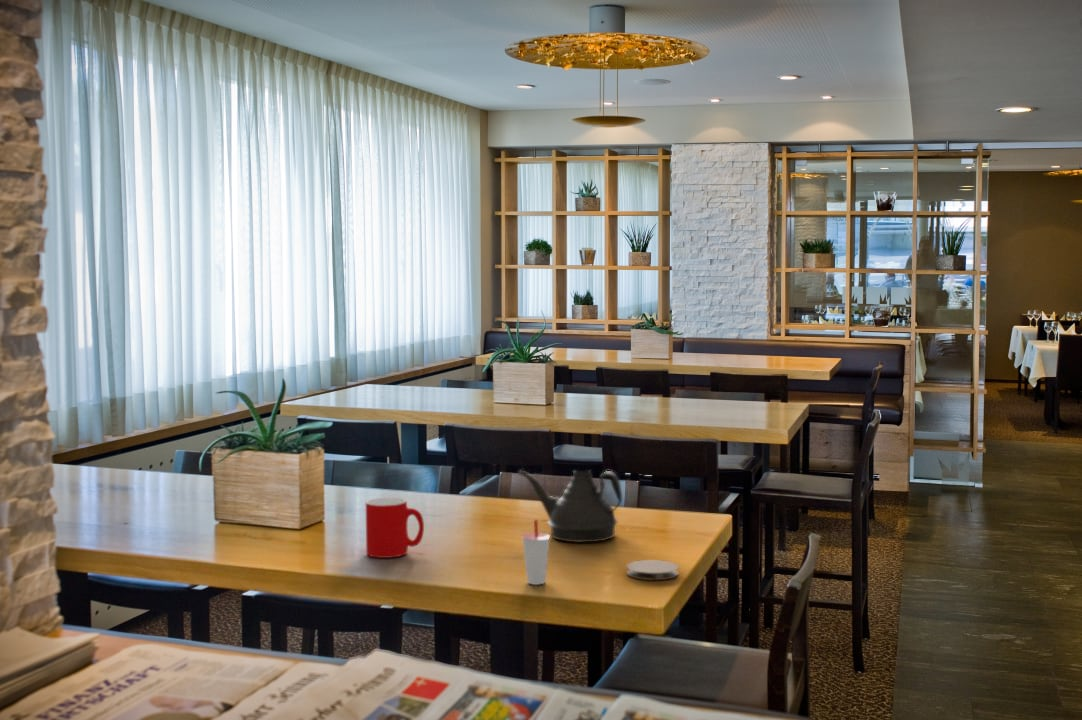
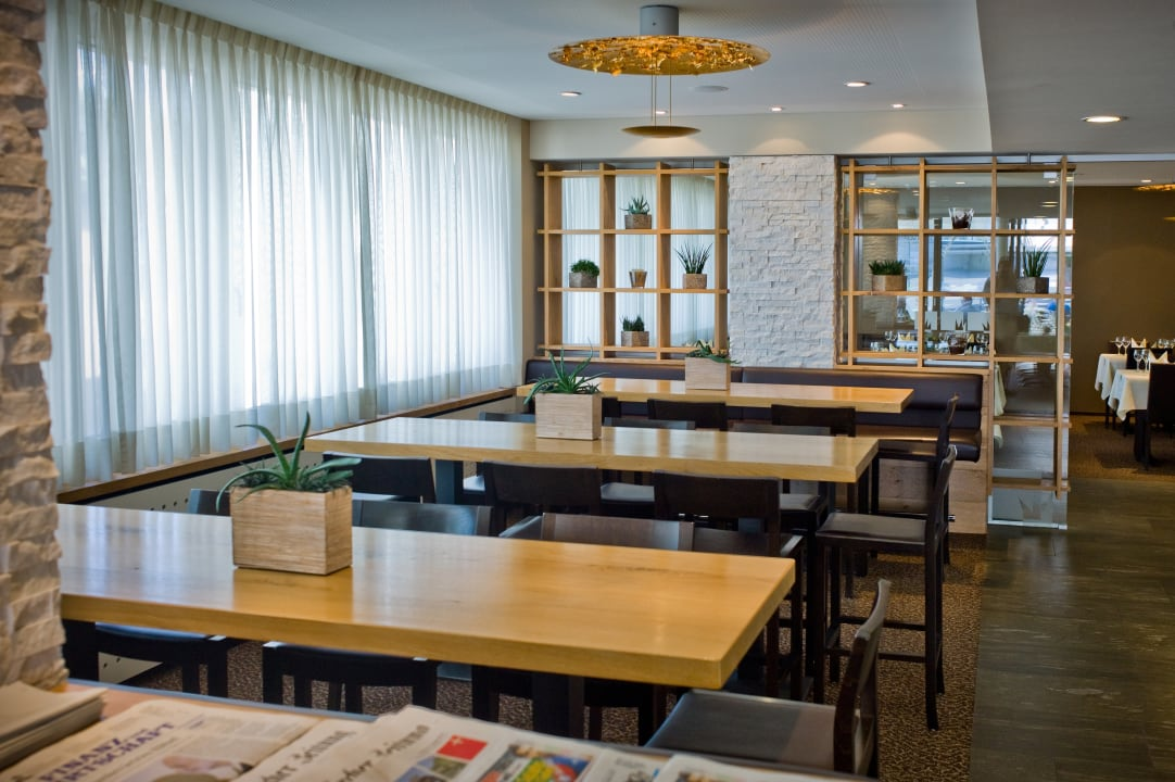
- cup (536, 550)
- coaster (652, 569)
- teapot (570, 501)
- cup (395, 527)
